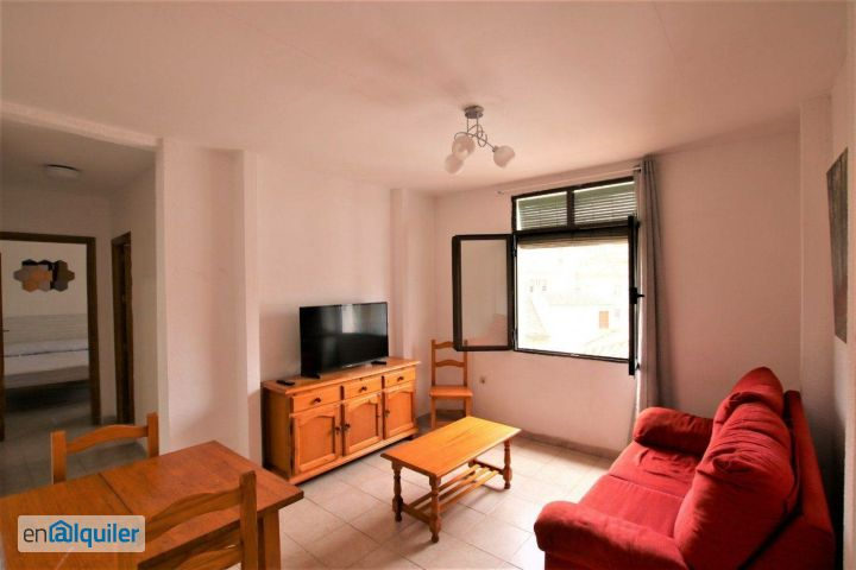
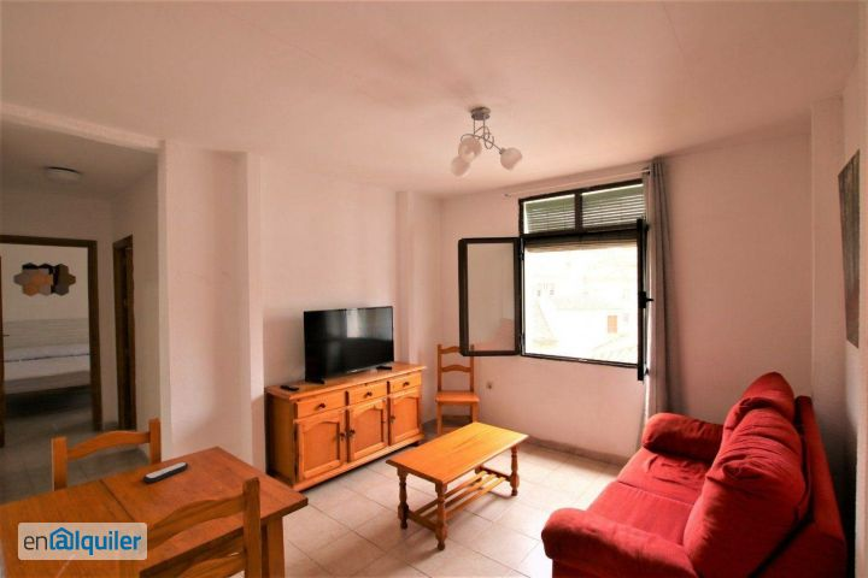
+ remote control (166, 471)
